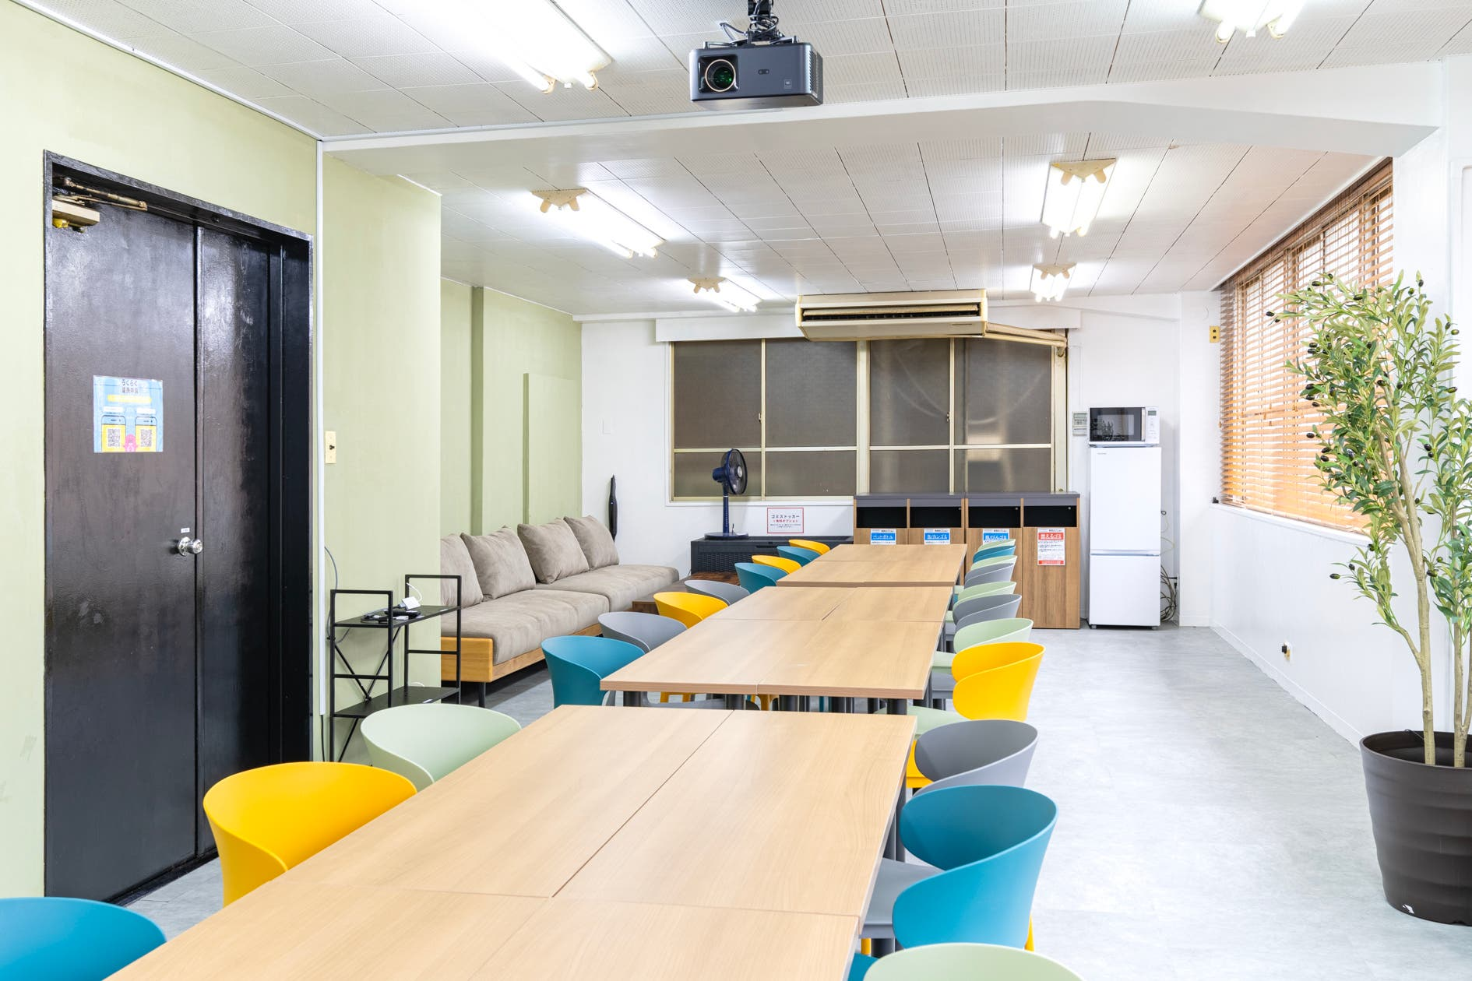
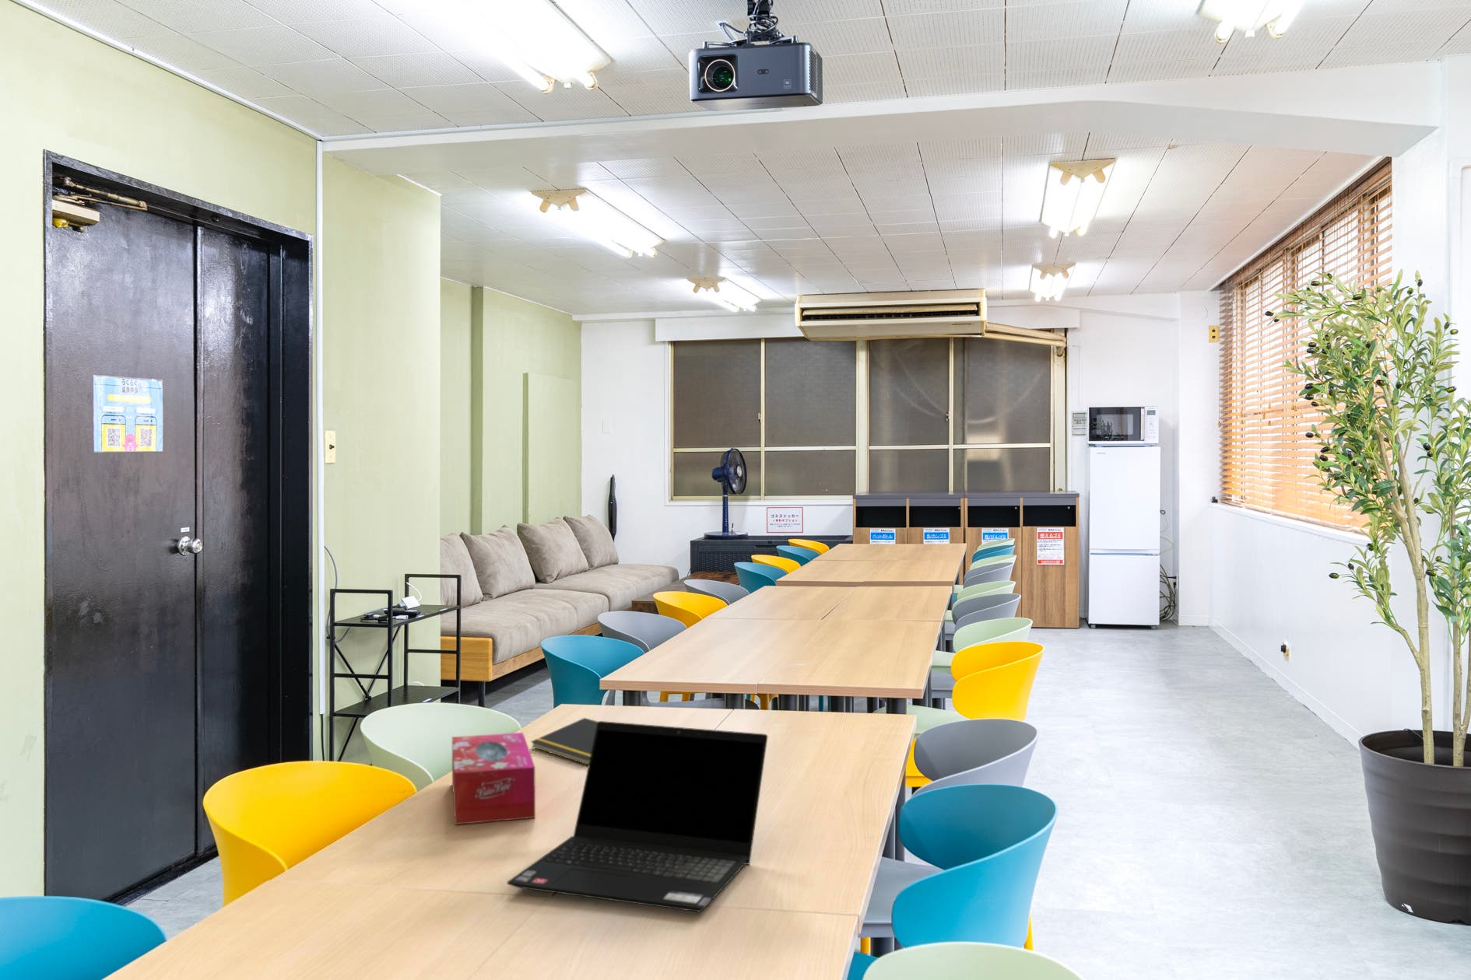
+ laptop computer (645, 808)
+ tissue box (491, 774)
+ notepad (586, 739)
